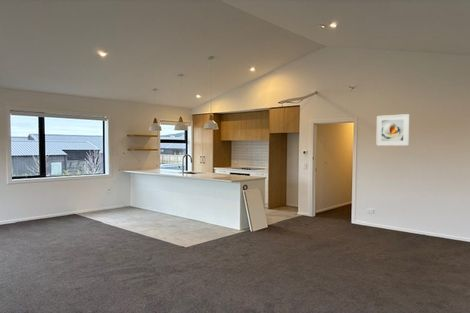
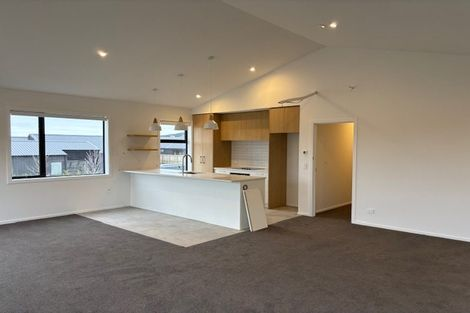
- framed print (392, 130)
